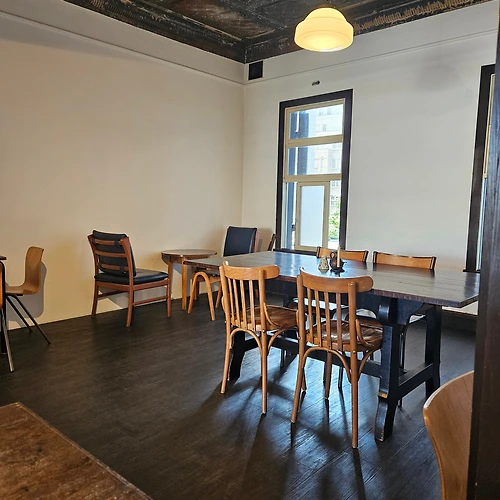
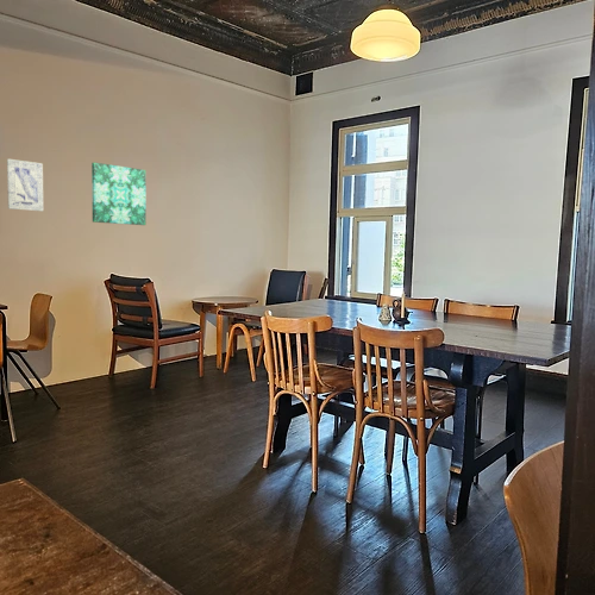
+ wall art (119, 195)
+ wall art (25, 186)
